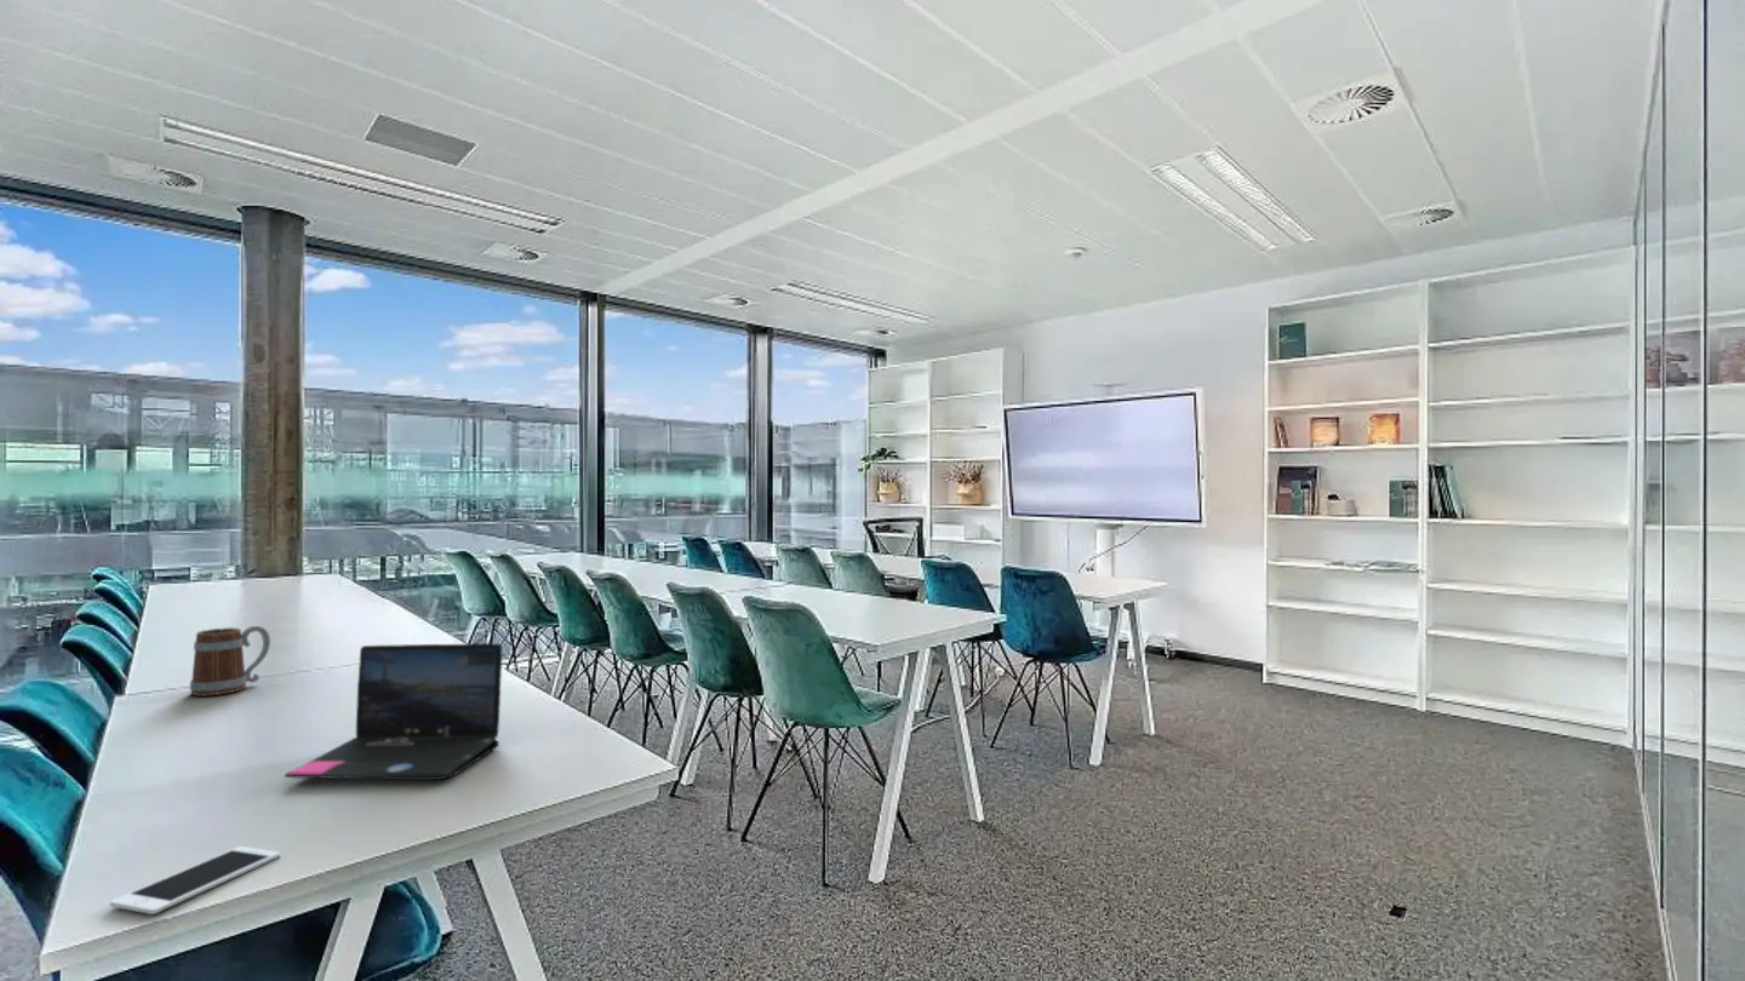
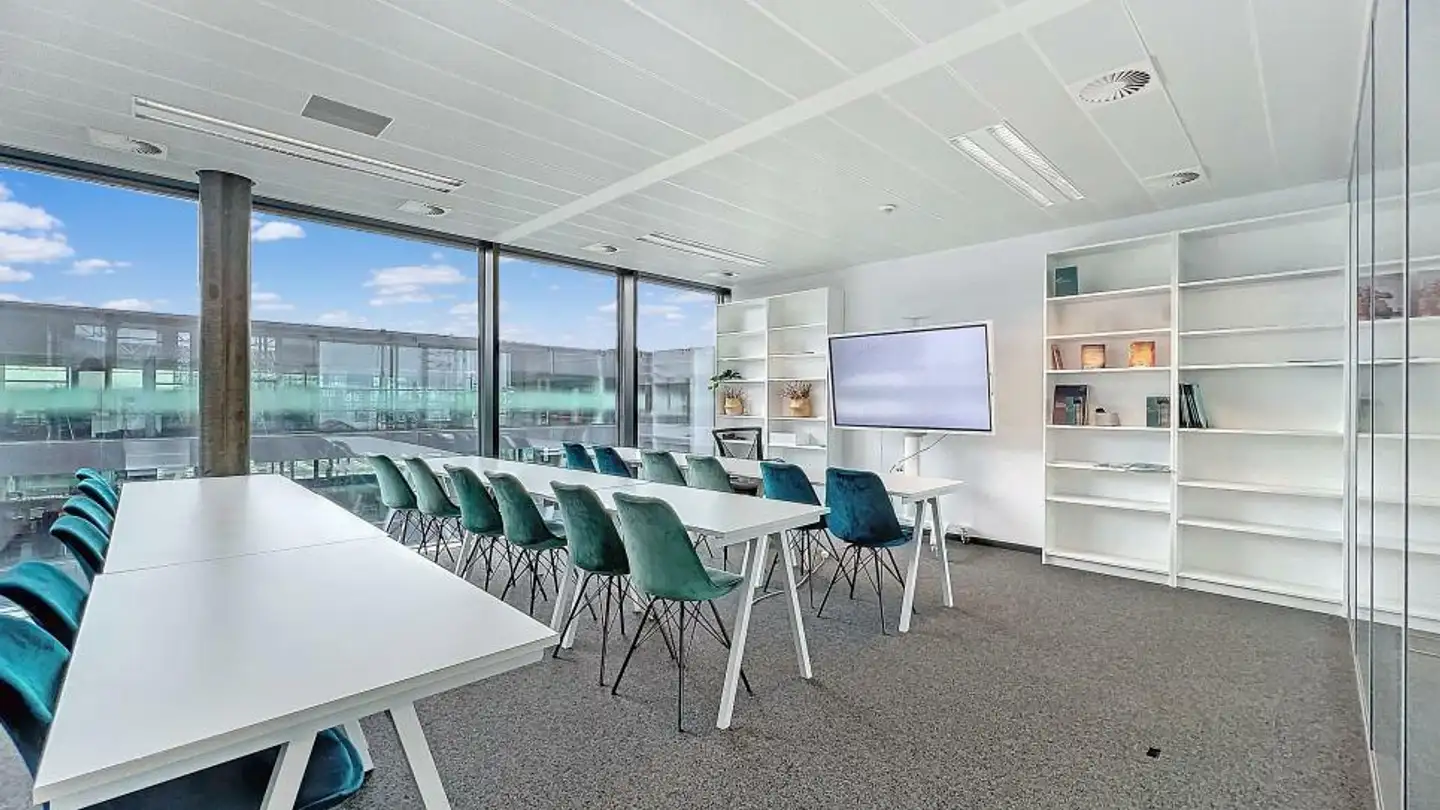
- cell phone (200, 877)
- mug (230, 658)
- laptop (400, 707)
